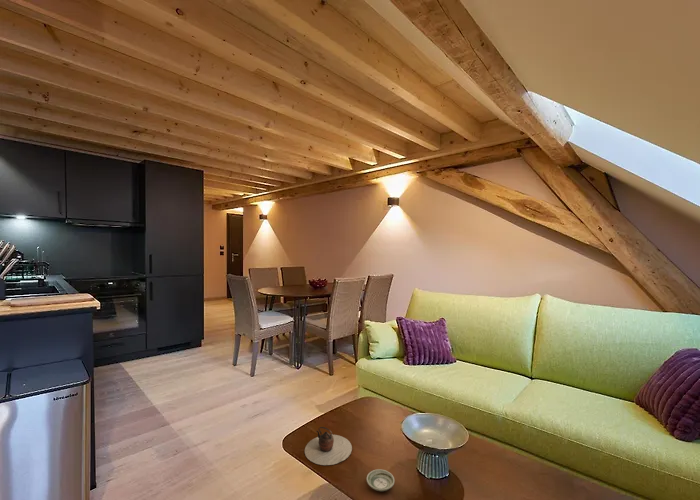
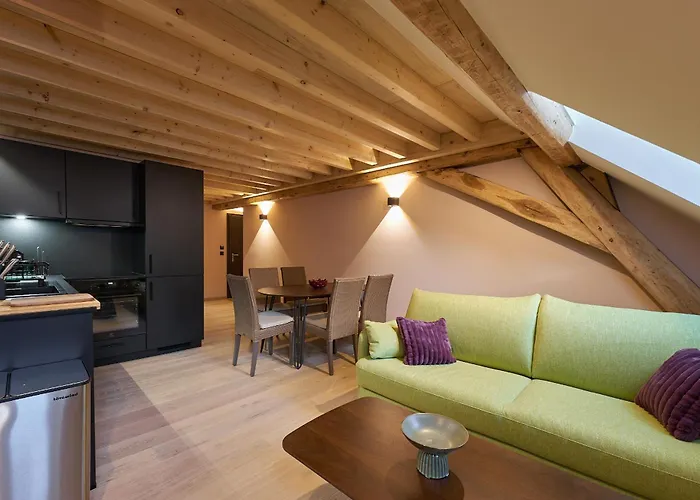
- teapot (328, 438)
- saucer (380, 482)
